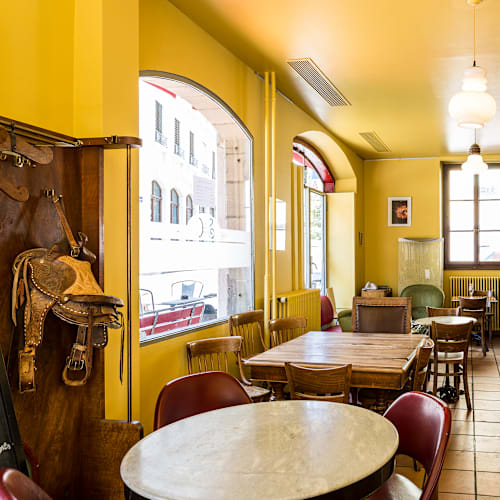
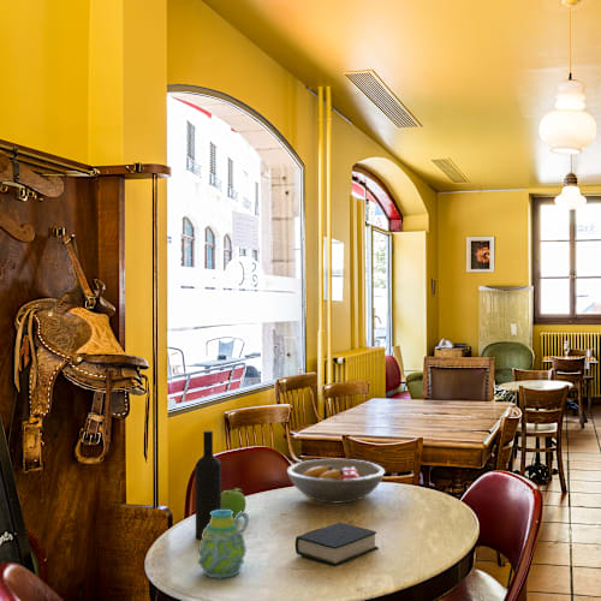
+ book (337, 542)
+ fruit bowl (335, 480)
+ fruit (231, 502)
+ wine bottle (208, 483)
+ mug (226, 541)
